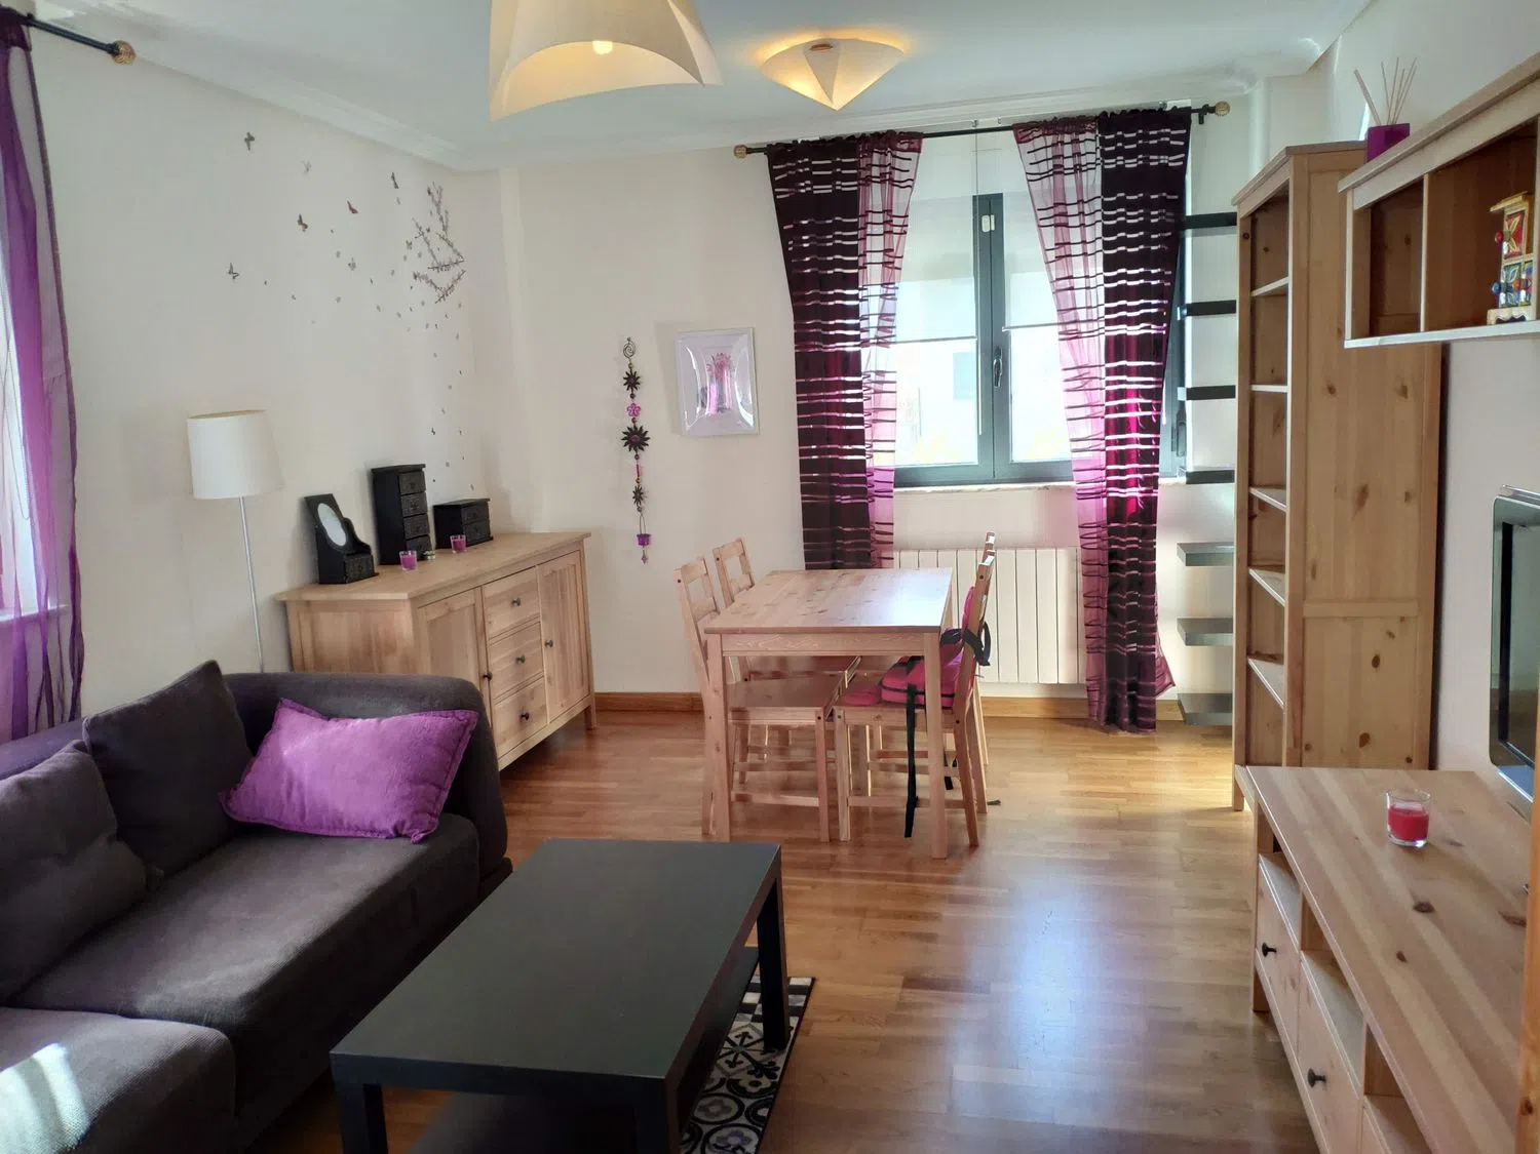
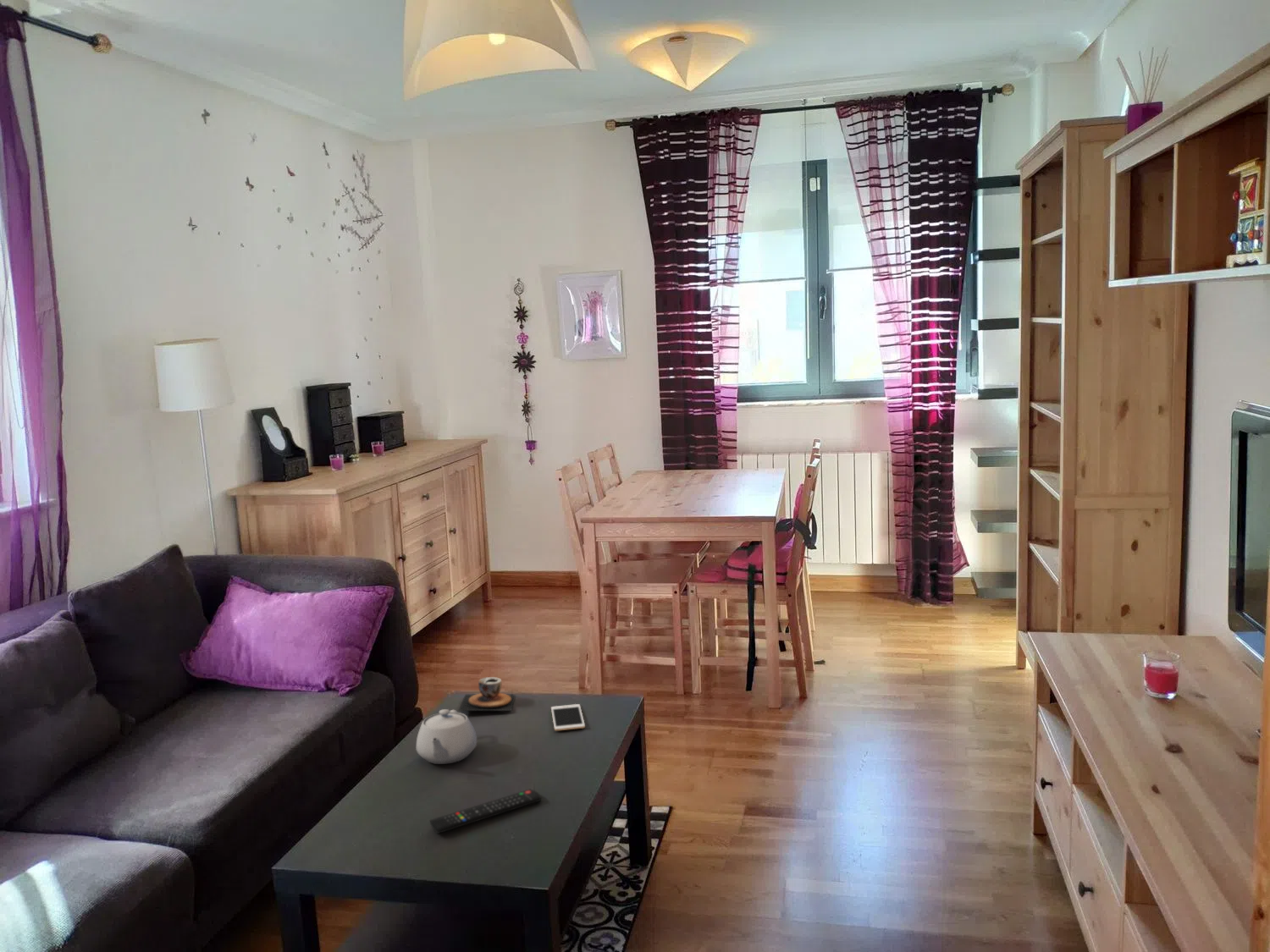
+ teapot (446, 734)
+ teacup (487, 692)
+ cell phone (567, 717)
+ remote control (488, 811)
